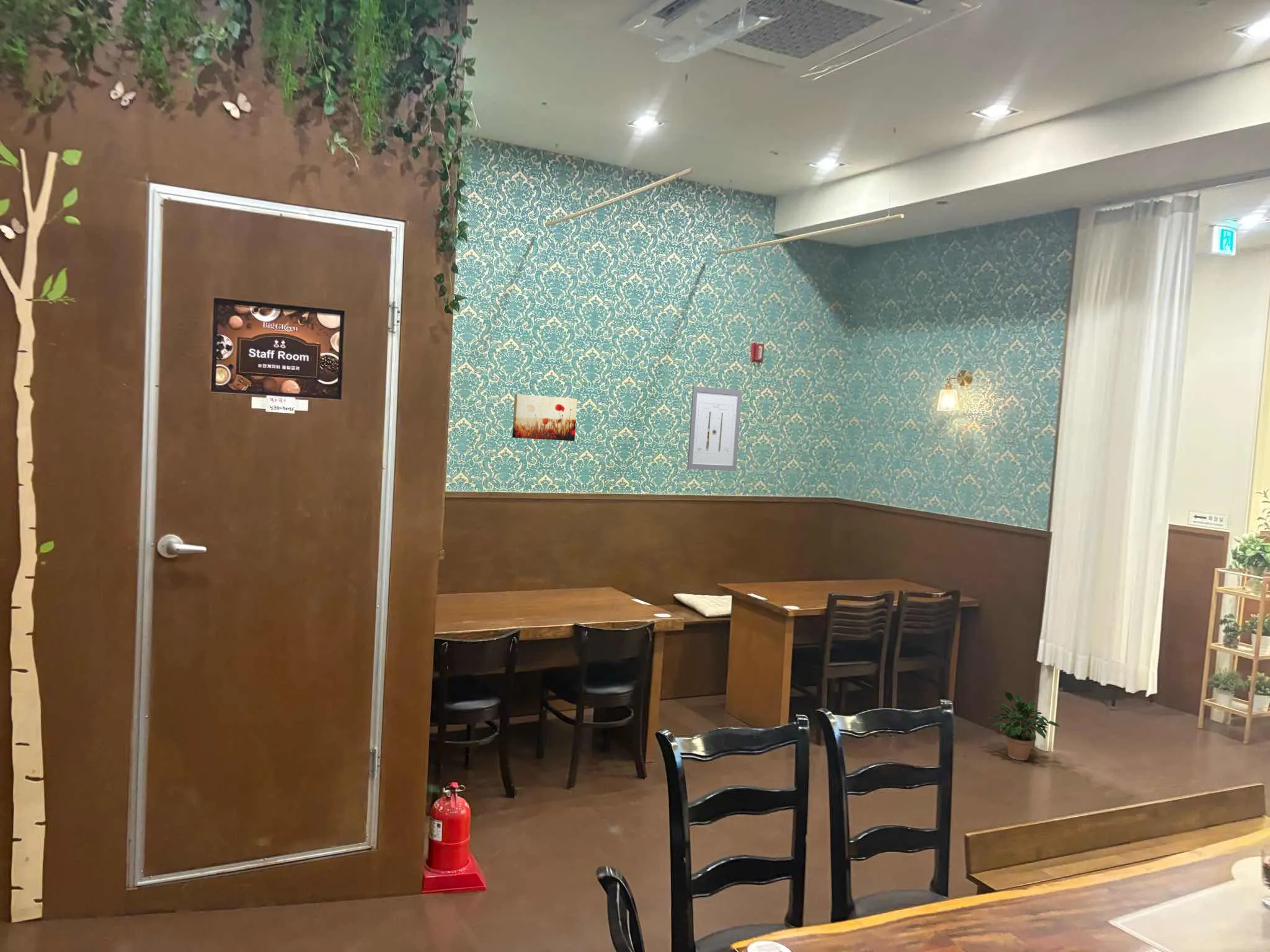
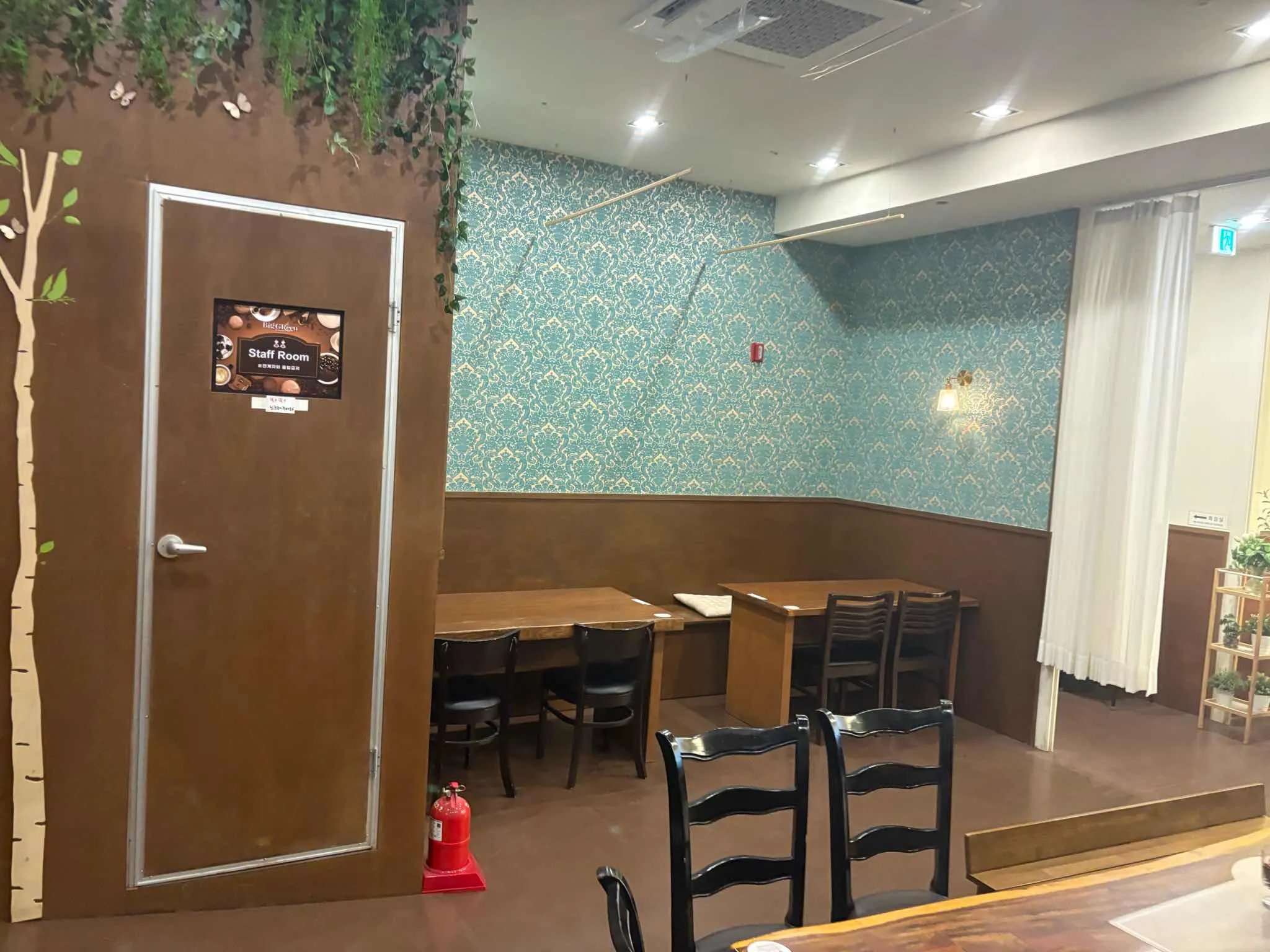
- wall art (714, 429)
- potted plant (1025, 726)
- wall art (545, 418)
